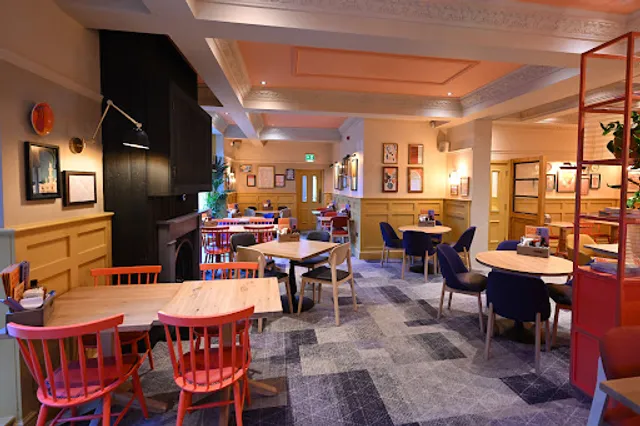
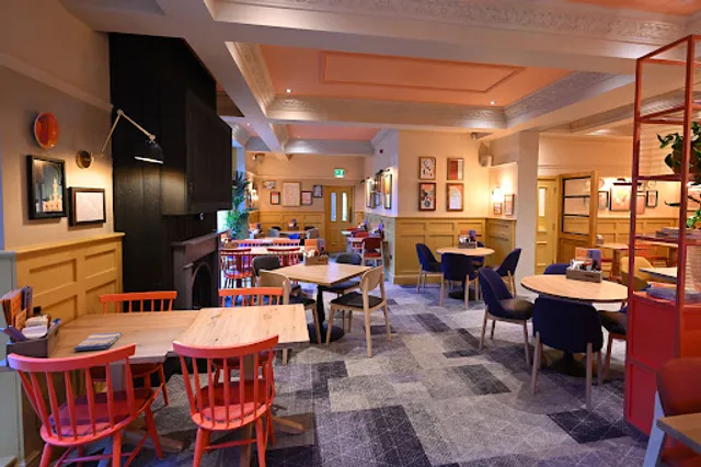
+ dish towel (99, 340)
